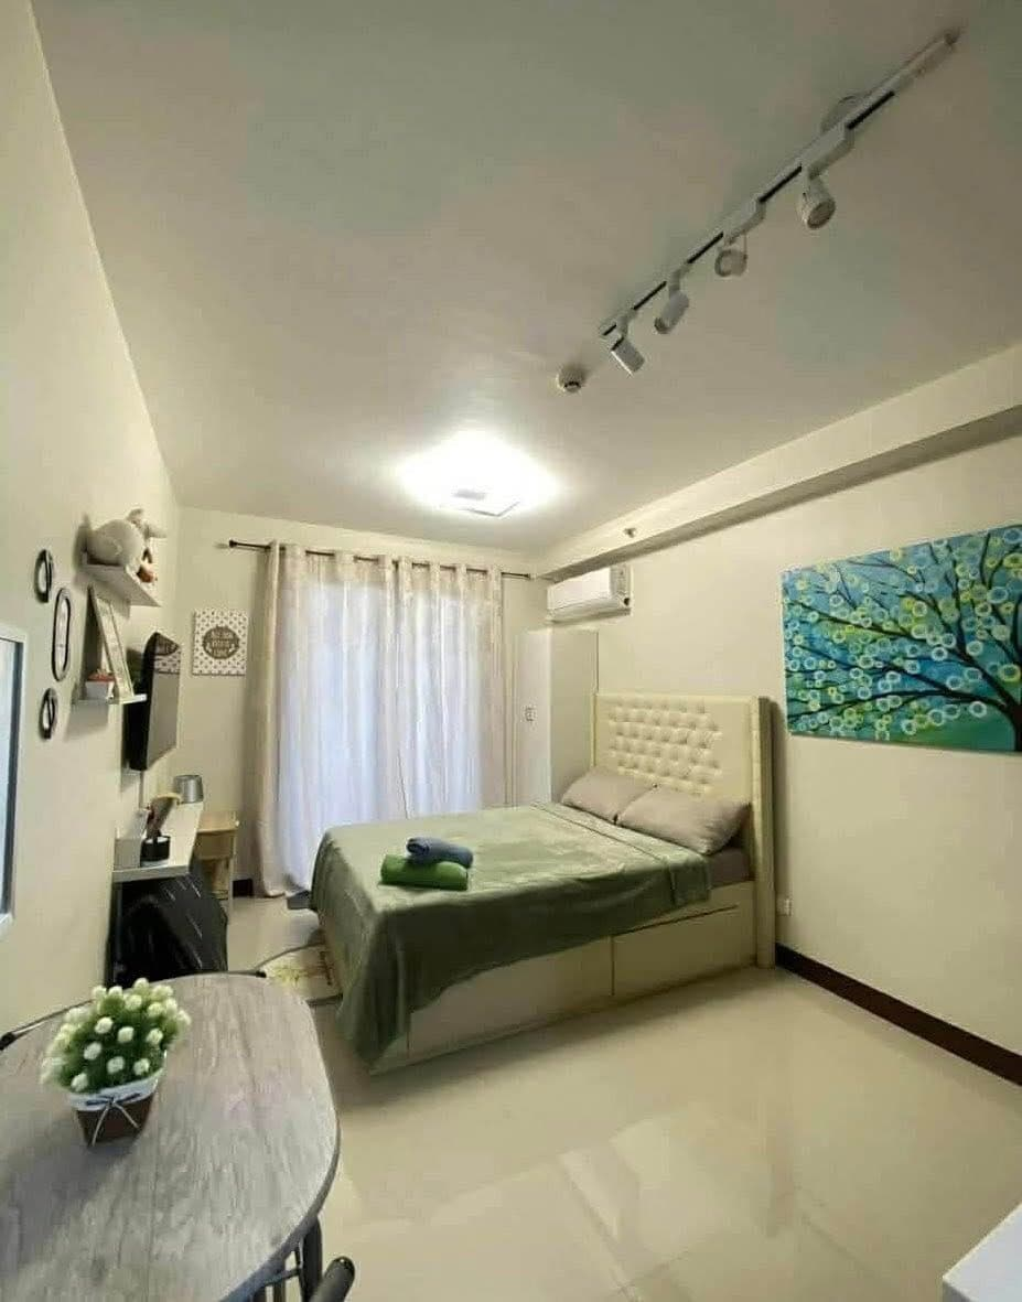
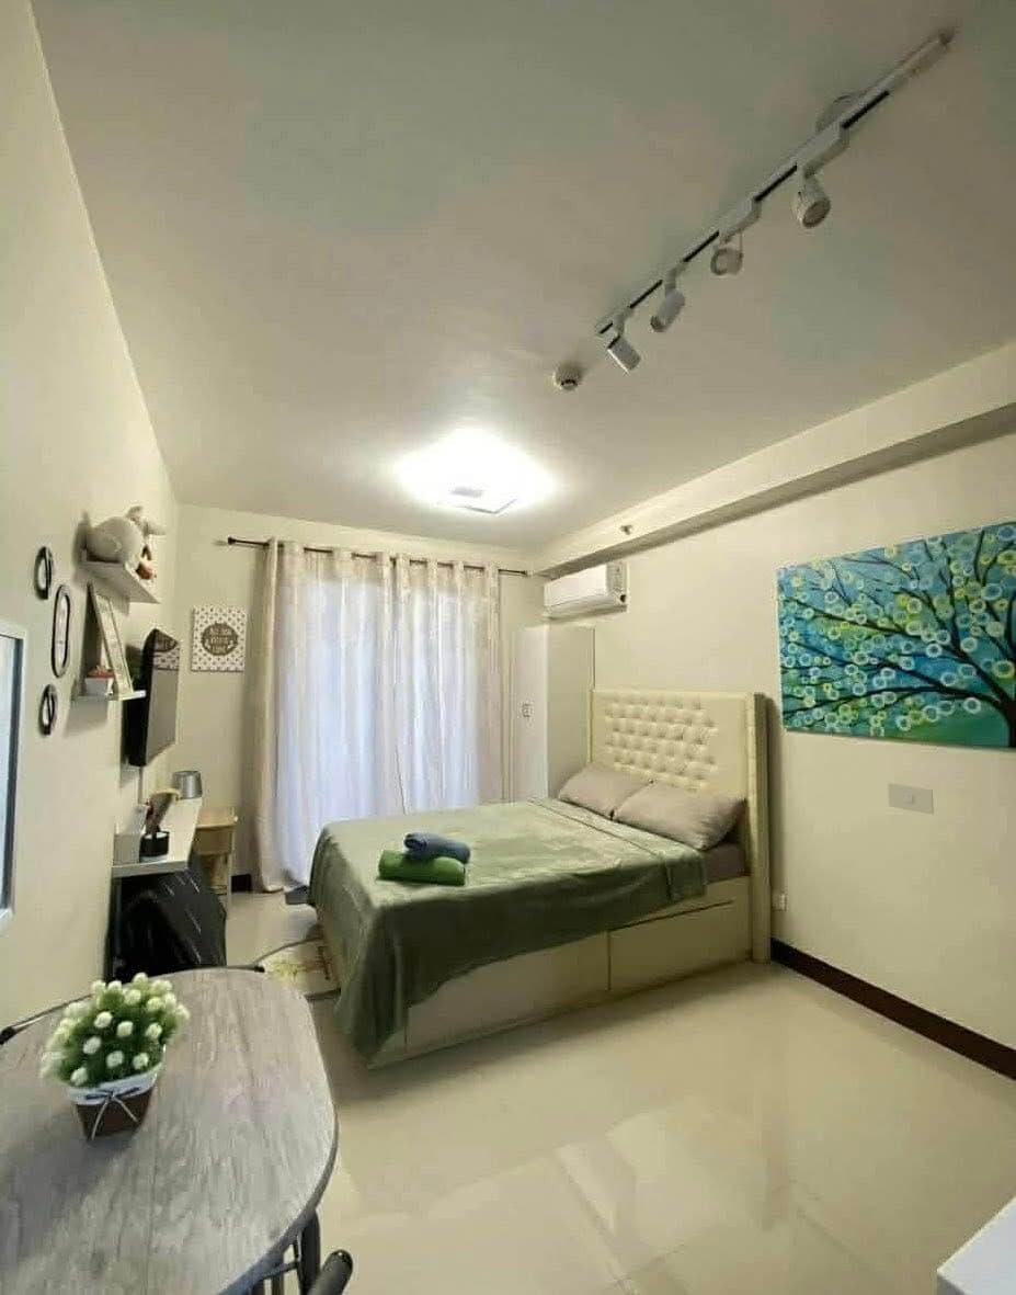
+ light switch (910, 798)
